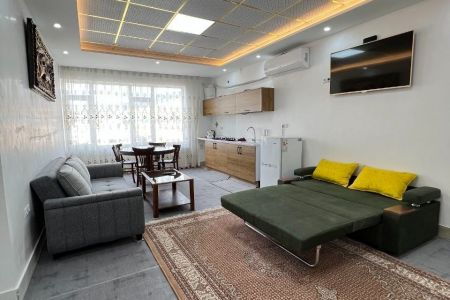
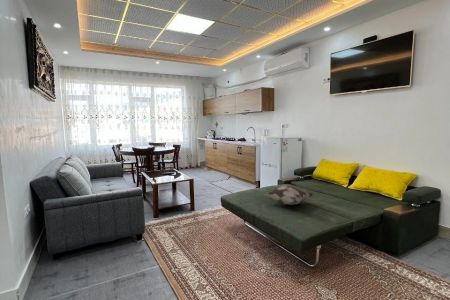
+ decorative pillow (288, 195)
